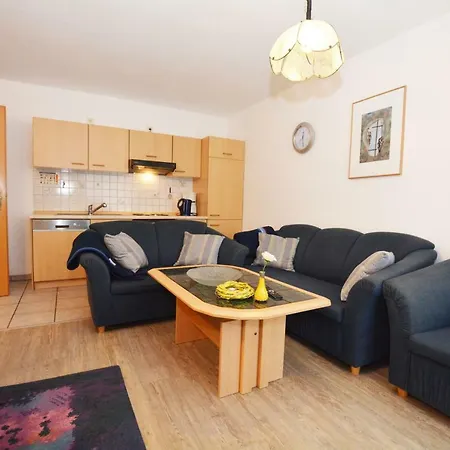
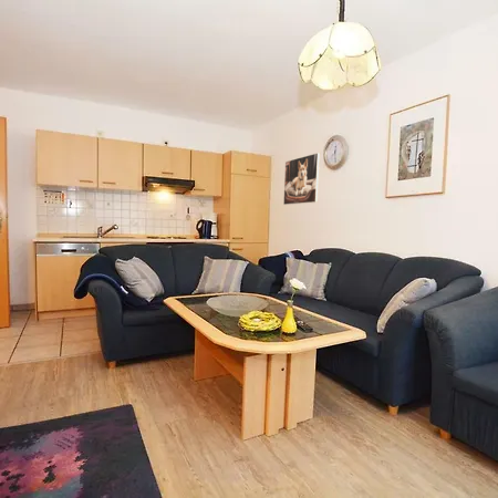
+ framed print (300, 180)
